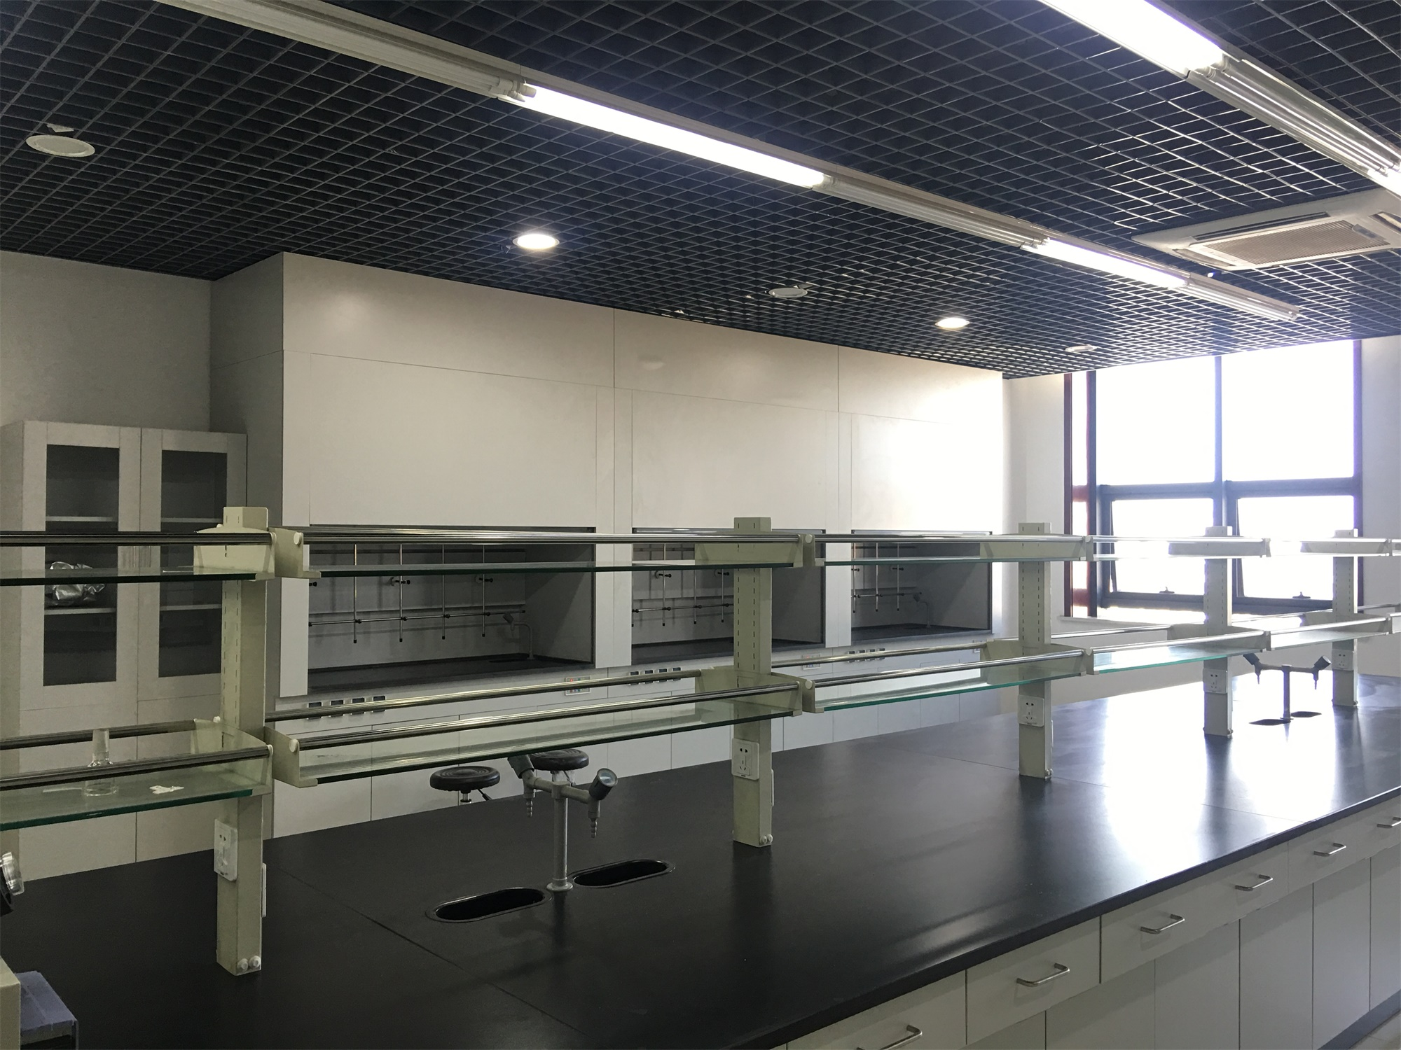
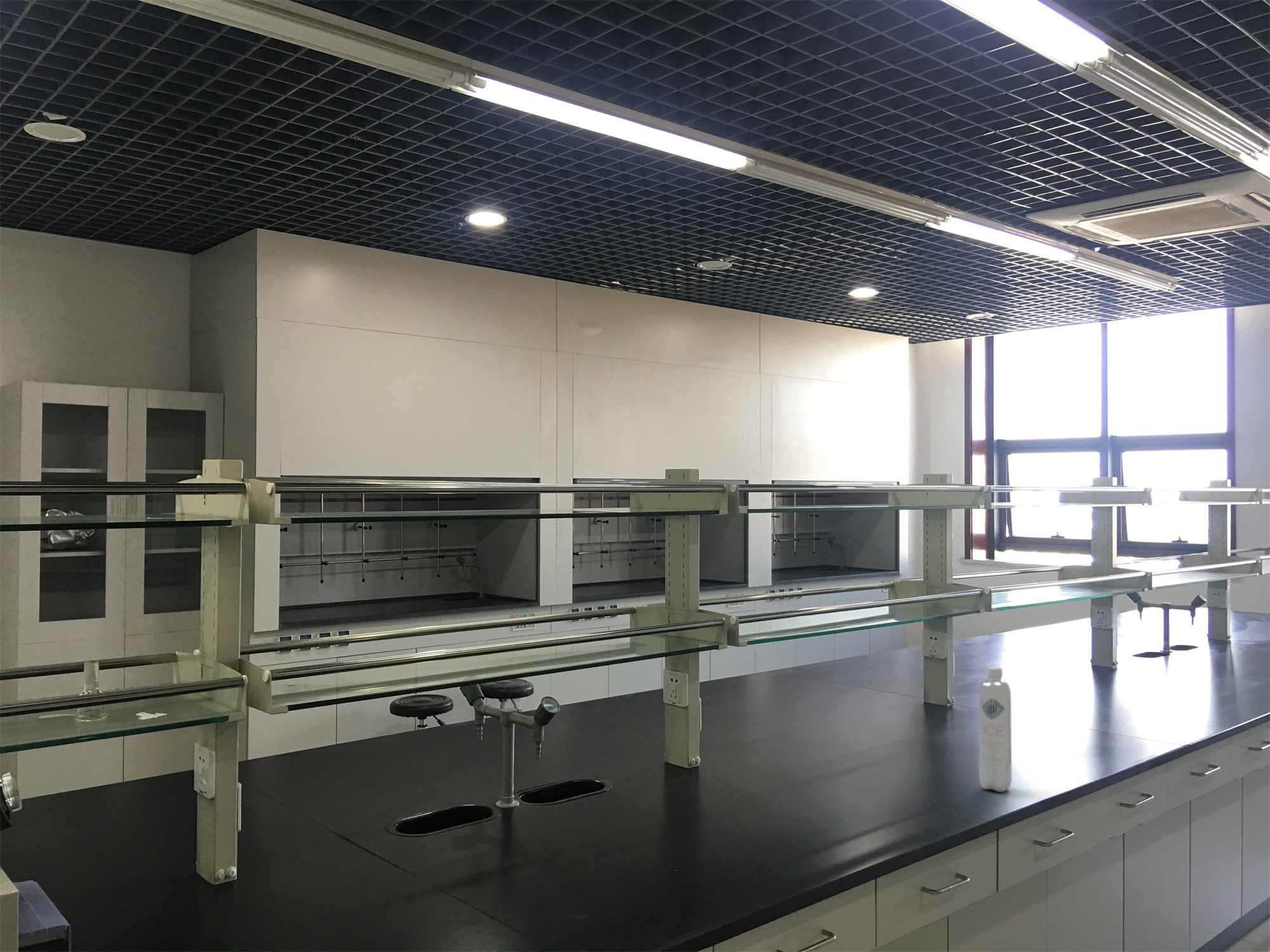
+ beverage bottle (994, 727)
